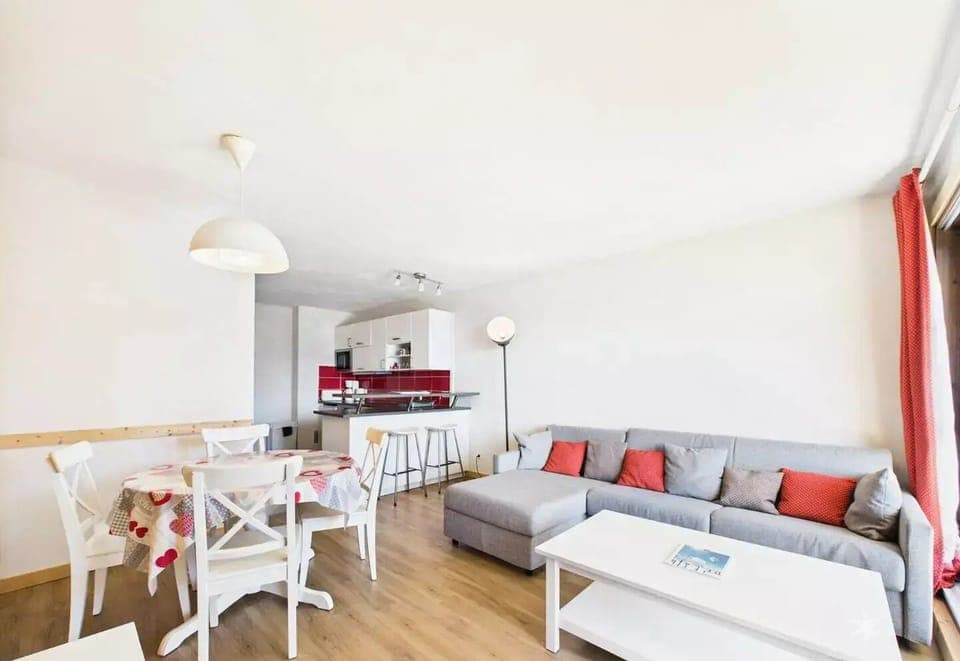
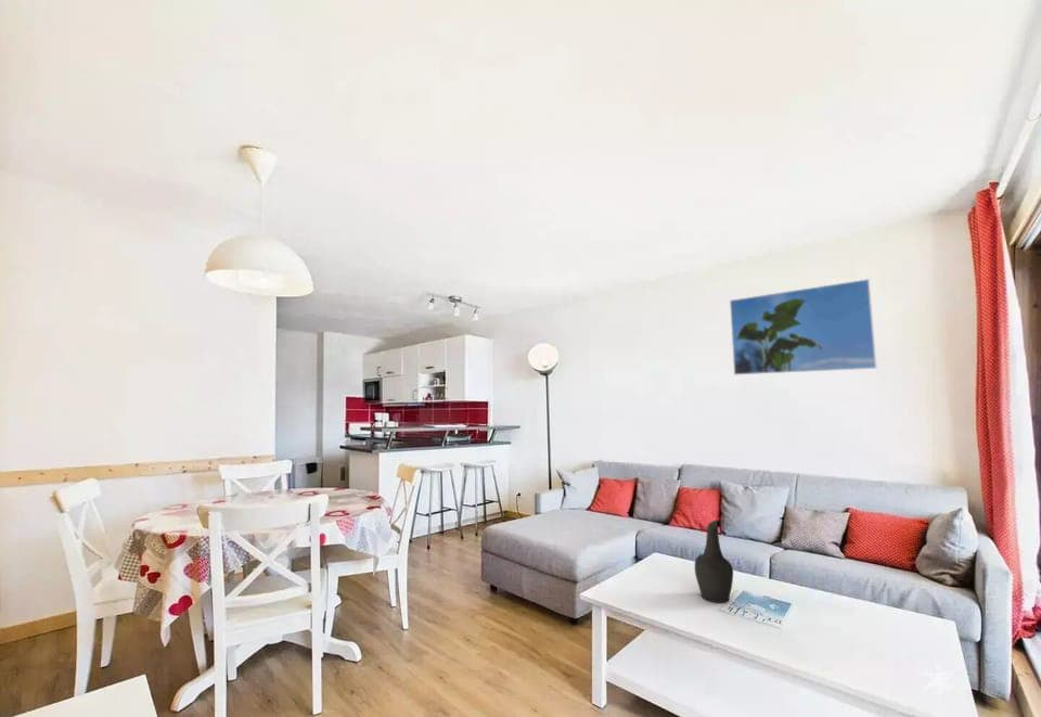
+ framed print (796, 331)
+ decorative vase (712, 556)
